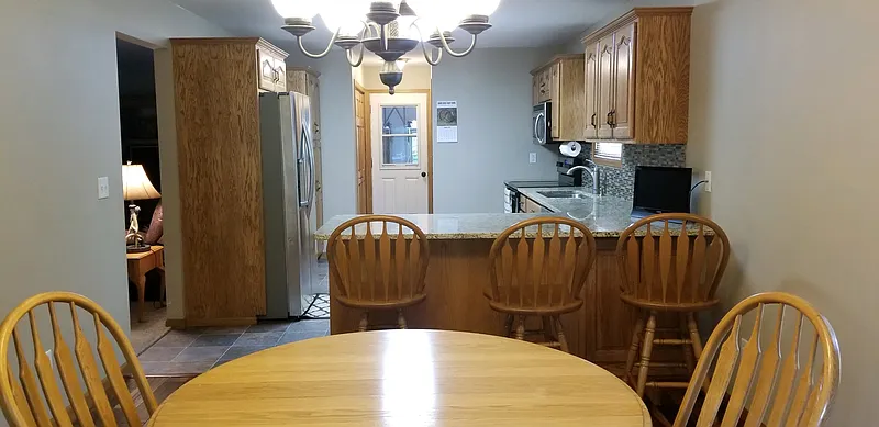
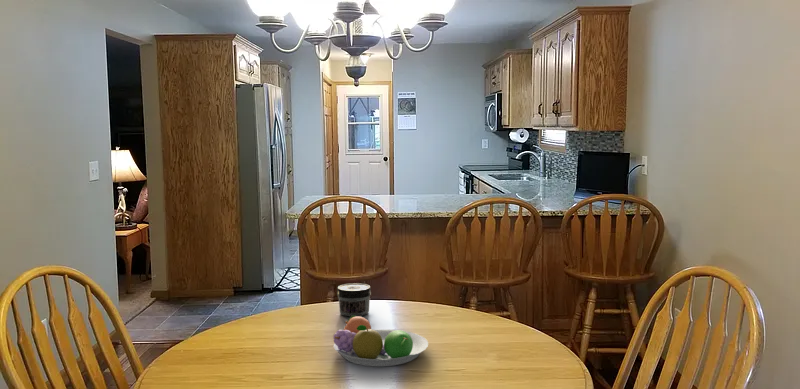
+ jar (354, 299)
+ fruit bowl (381, 335)
